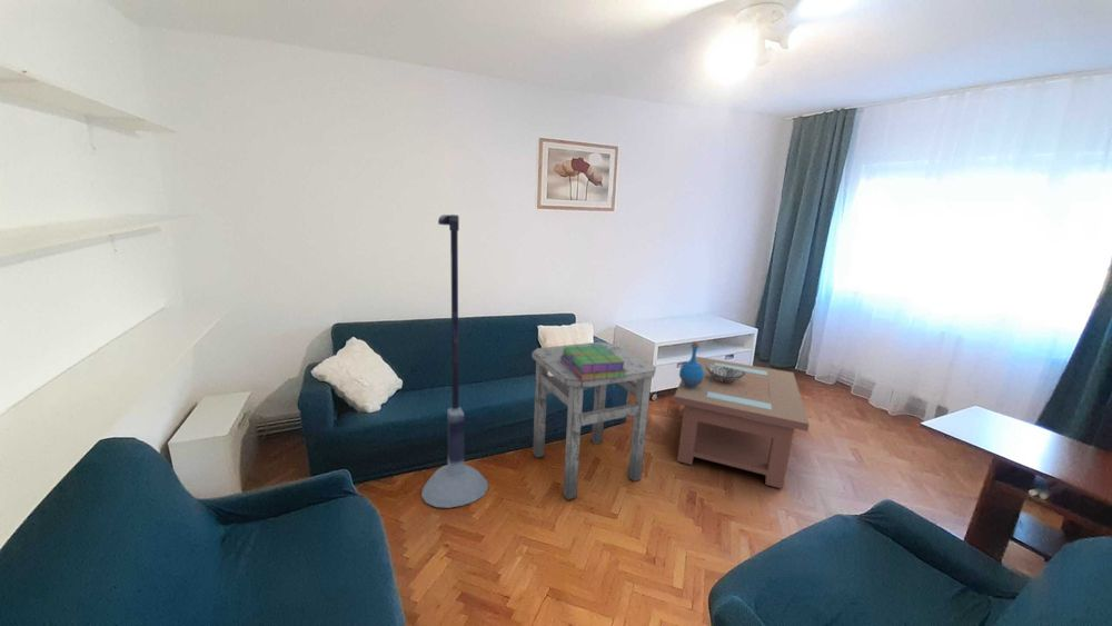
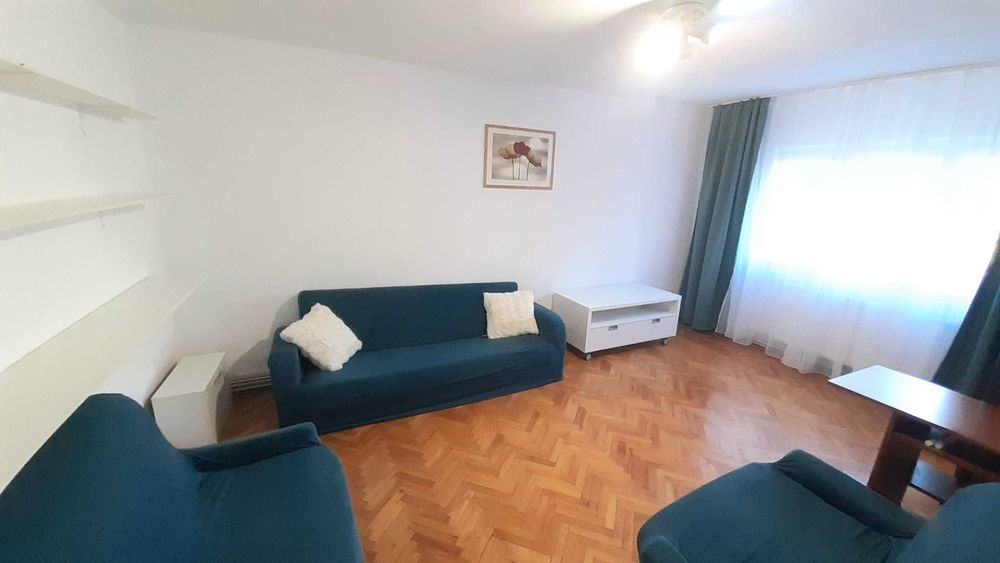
- side table (587, 414)
- floor lamp (453, 360)
- coffee table (734, 414)
- bottle (693, 364)
- decorative bowl (724, 375)
- stack of books (592, 360)
